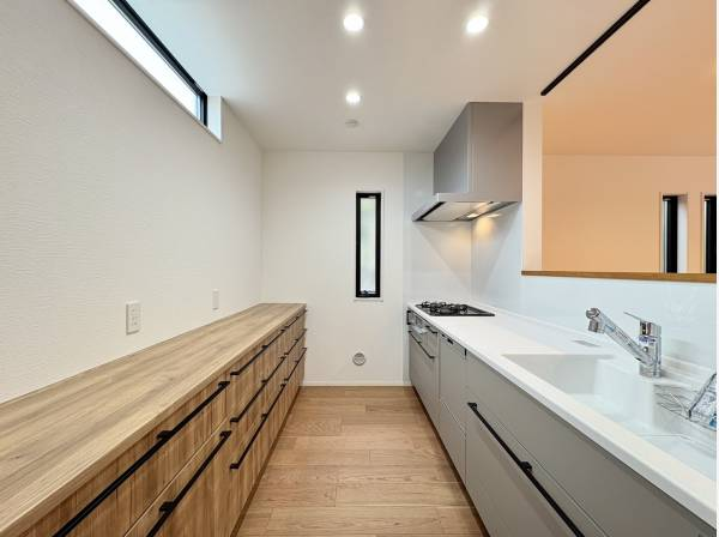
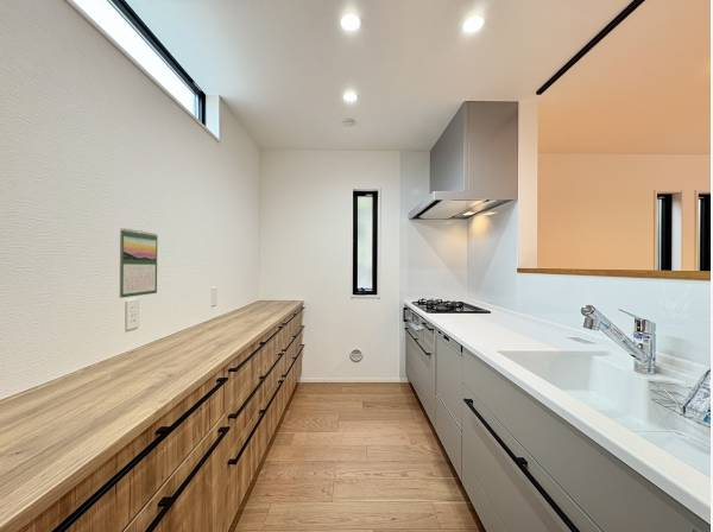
+ calendar (139, 262)
